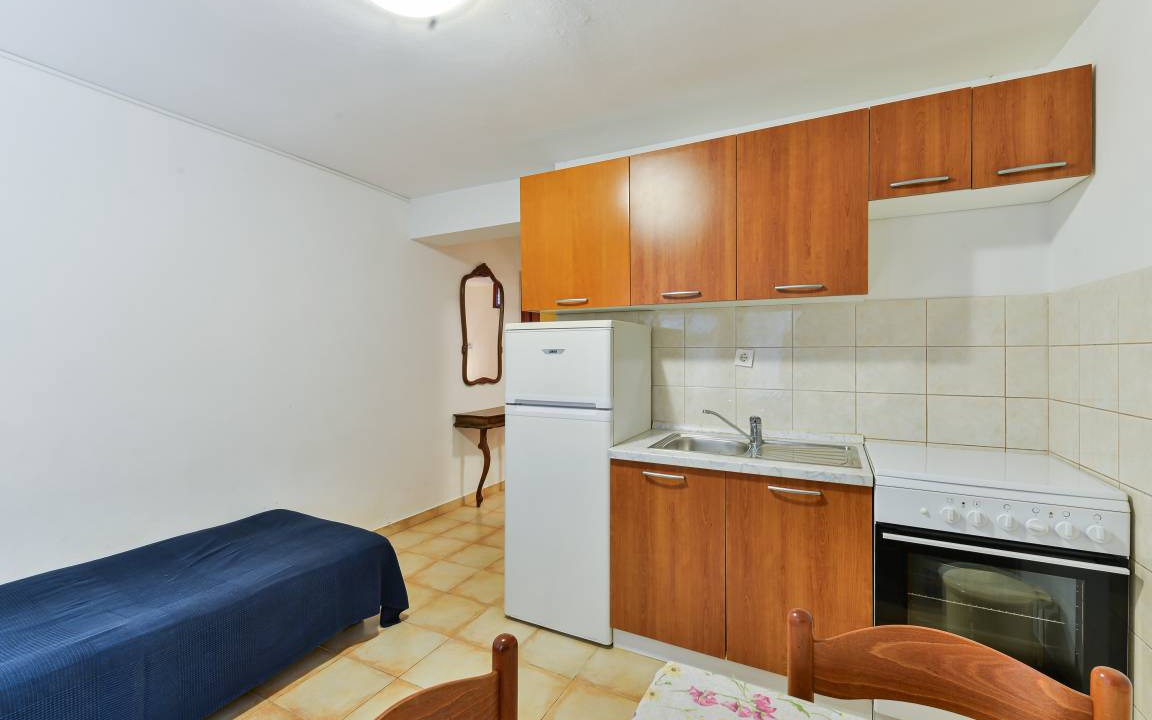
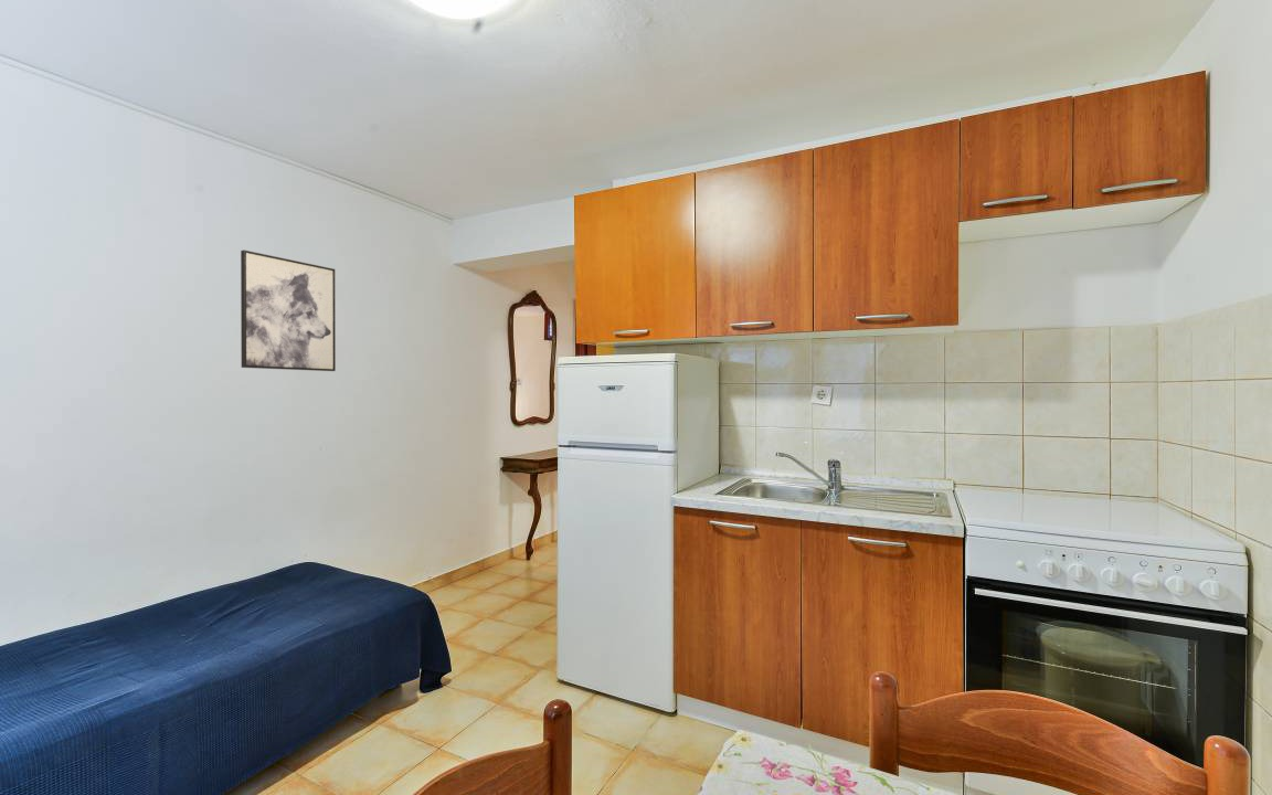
+ wall art (290, 315)
